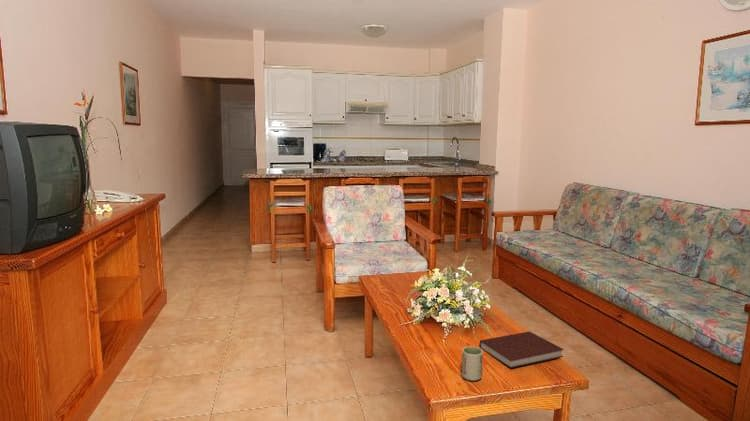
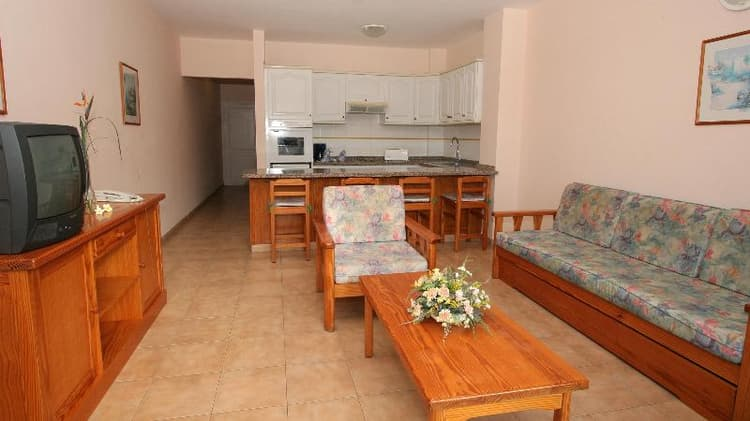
- cup (472, 363)
- notebook (520, 348)
